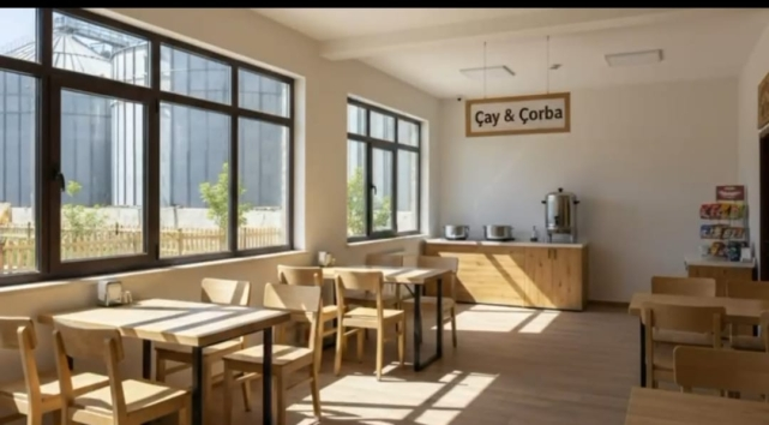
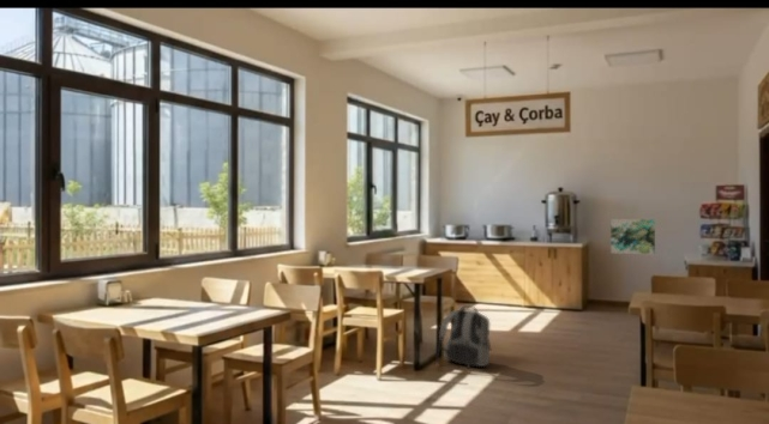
+ wall art (632, 236)
+ backpack (465, 334)
